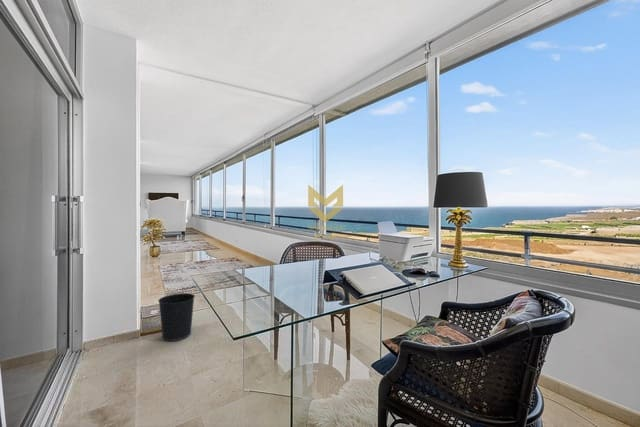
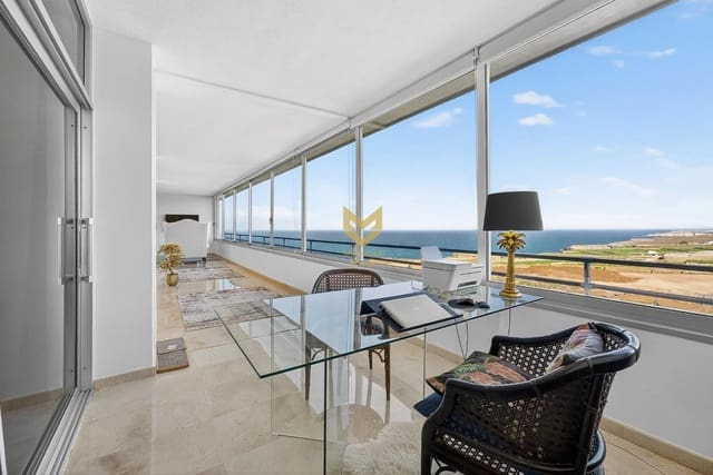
- wastebasket (177, 316)
